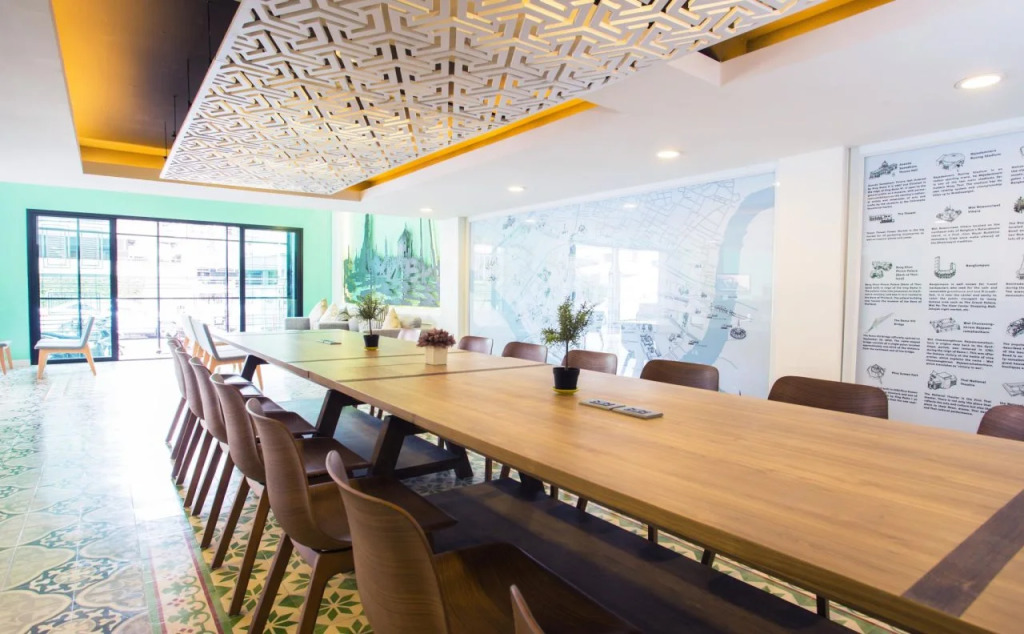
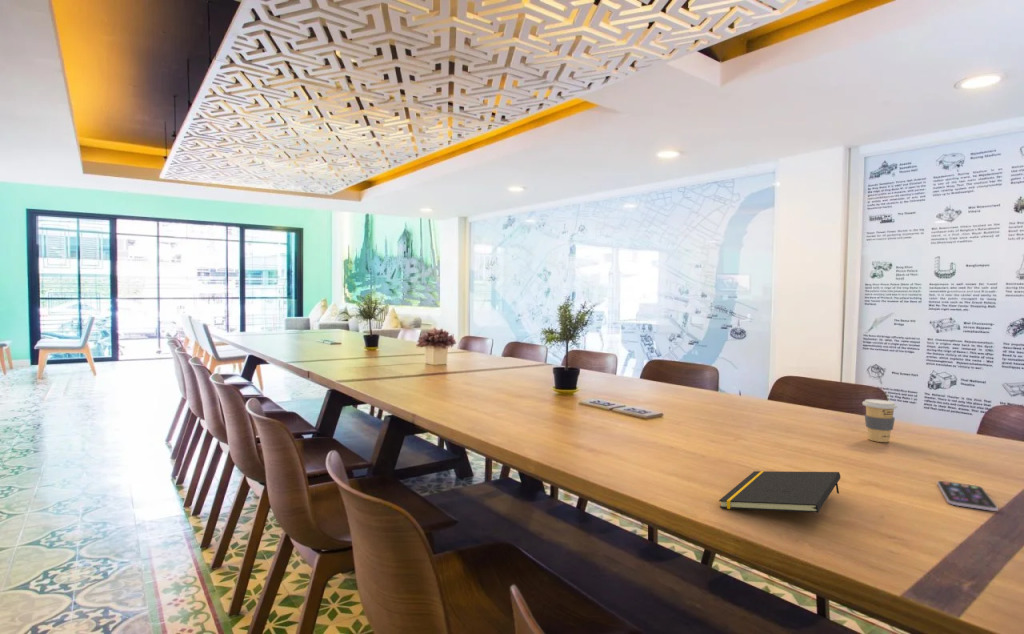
+ notepad (781, 489)
+ coffee cup (879, 420)
+ smartphone (965, 494)
